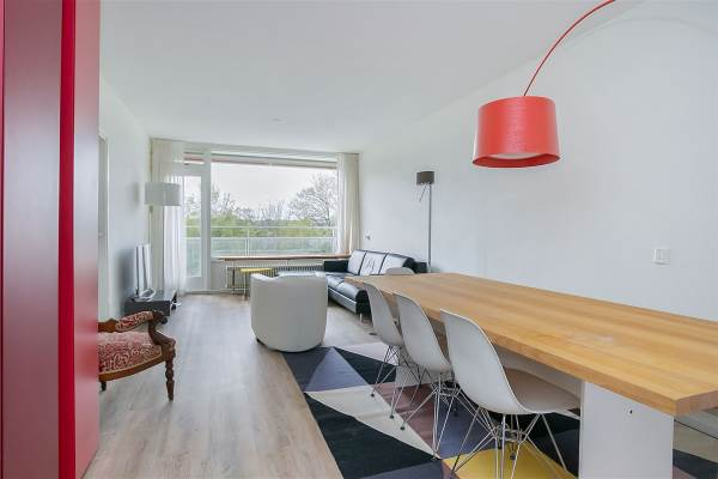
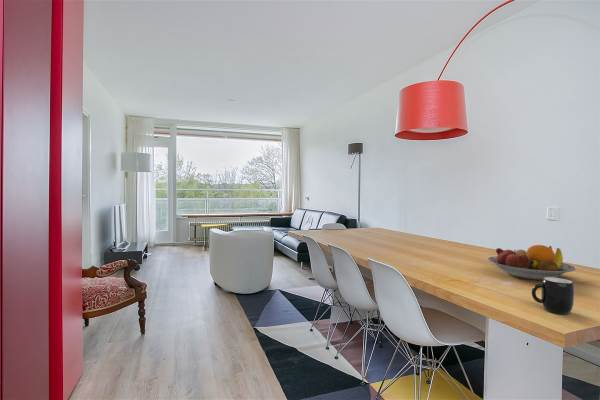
+ fruit bowl (529, 260)
+ mug (552, 294)
